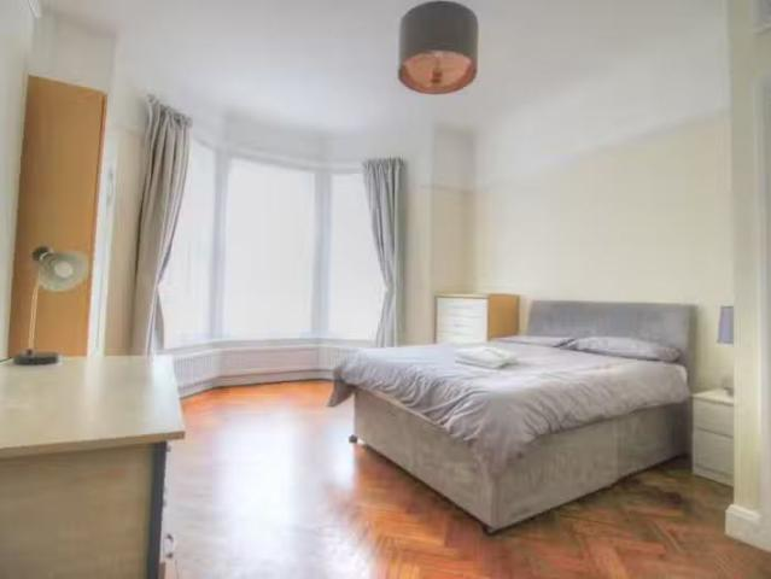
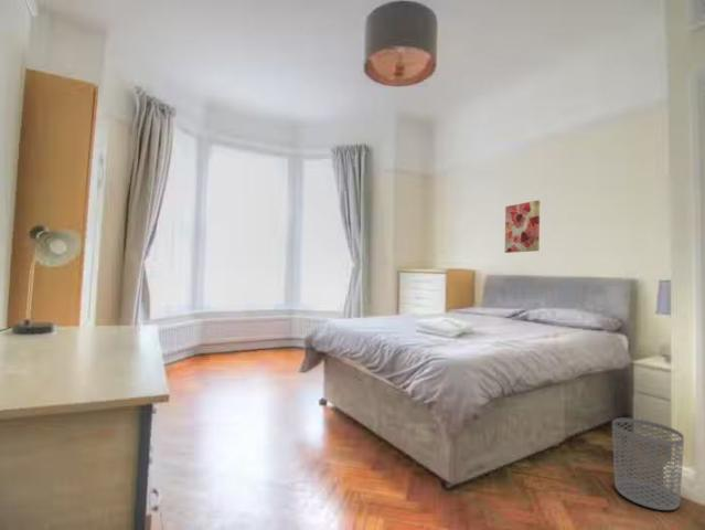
+ waste bin (647, 462)
+ wall art (521, 227)
